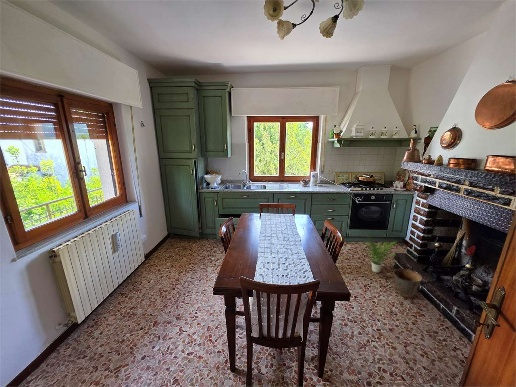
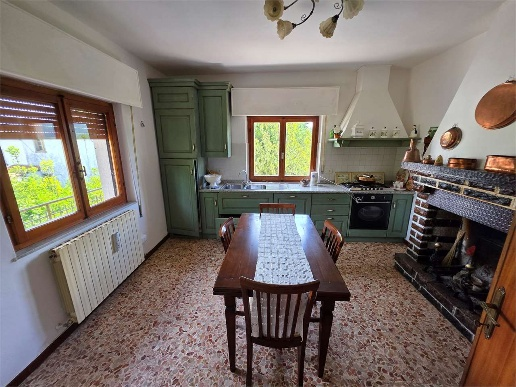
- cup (405, 284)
- potted plant (377, 254)
